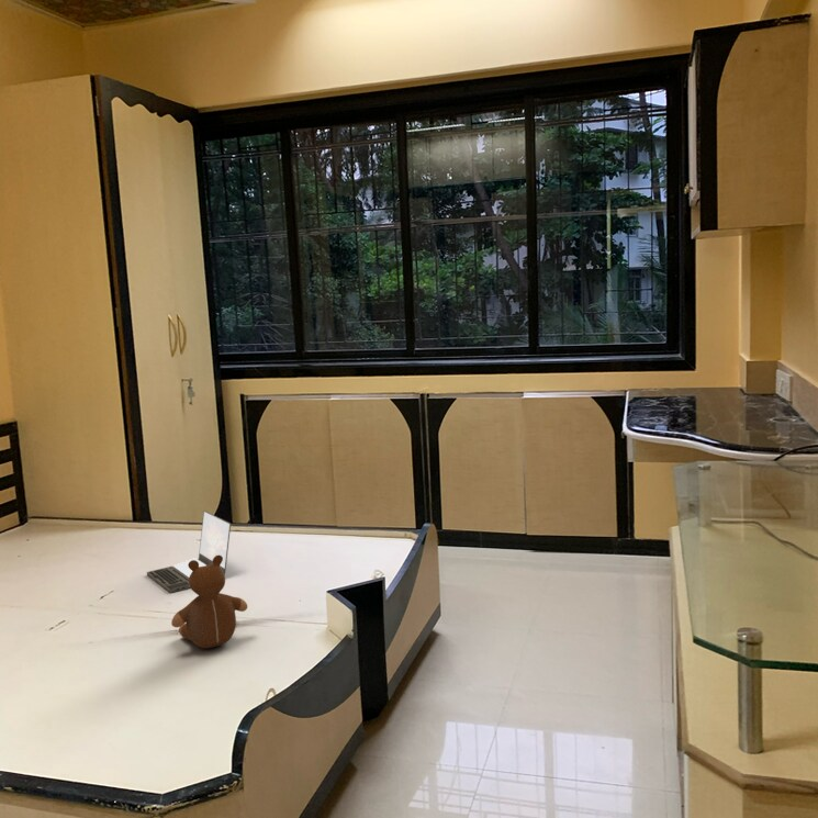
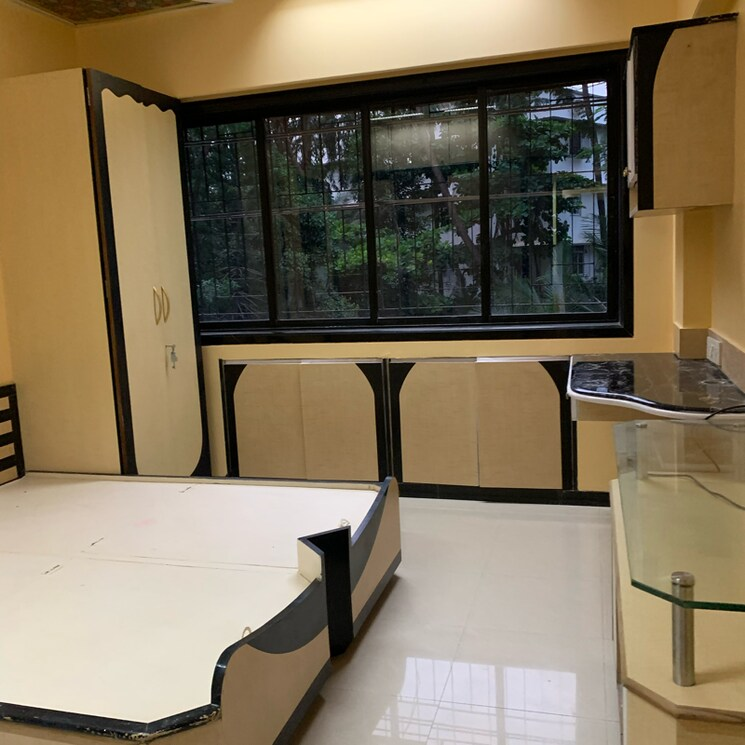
- teddy bear (205, 597)
- laptop (191, 559)
